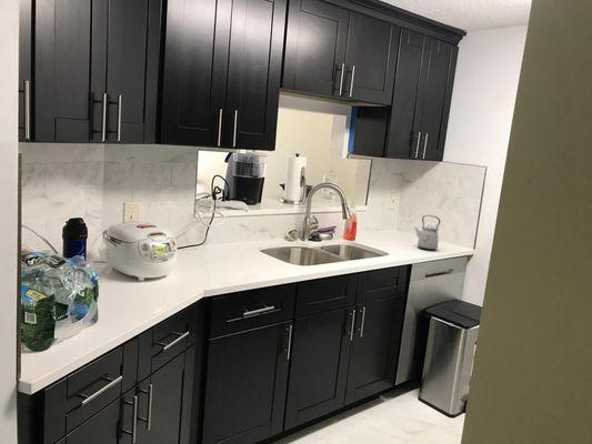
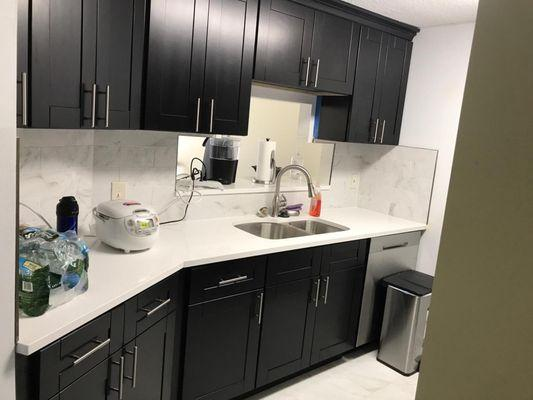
- kettle (425, 231)
